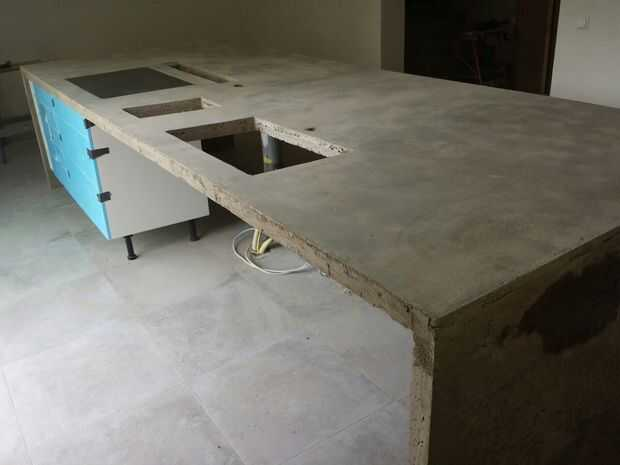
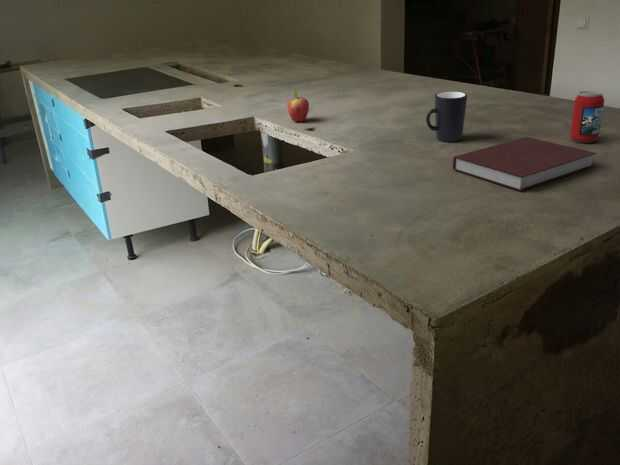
+ fruit (297, 104)
+ notebook (523, 161)
+ beverage can (587, 116)
+ mug (445, 118)
